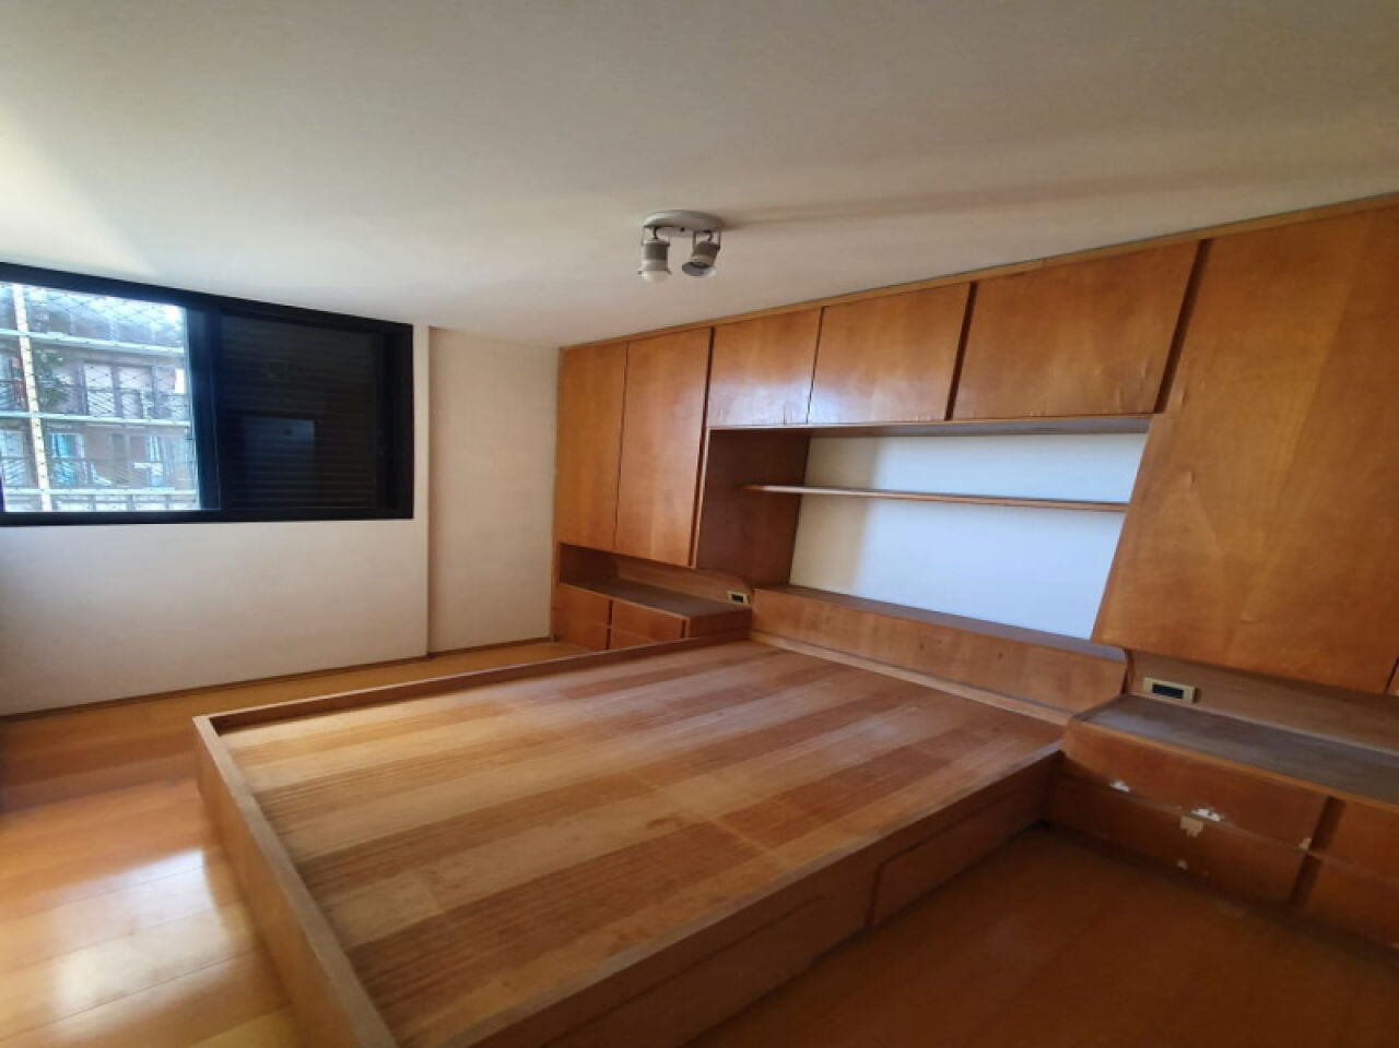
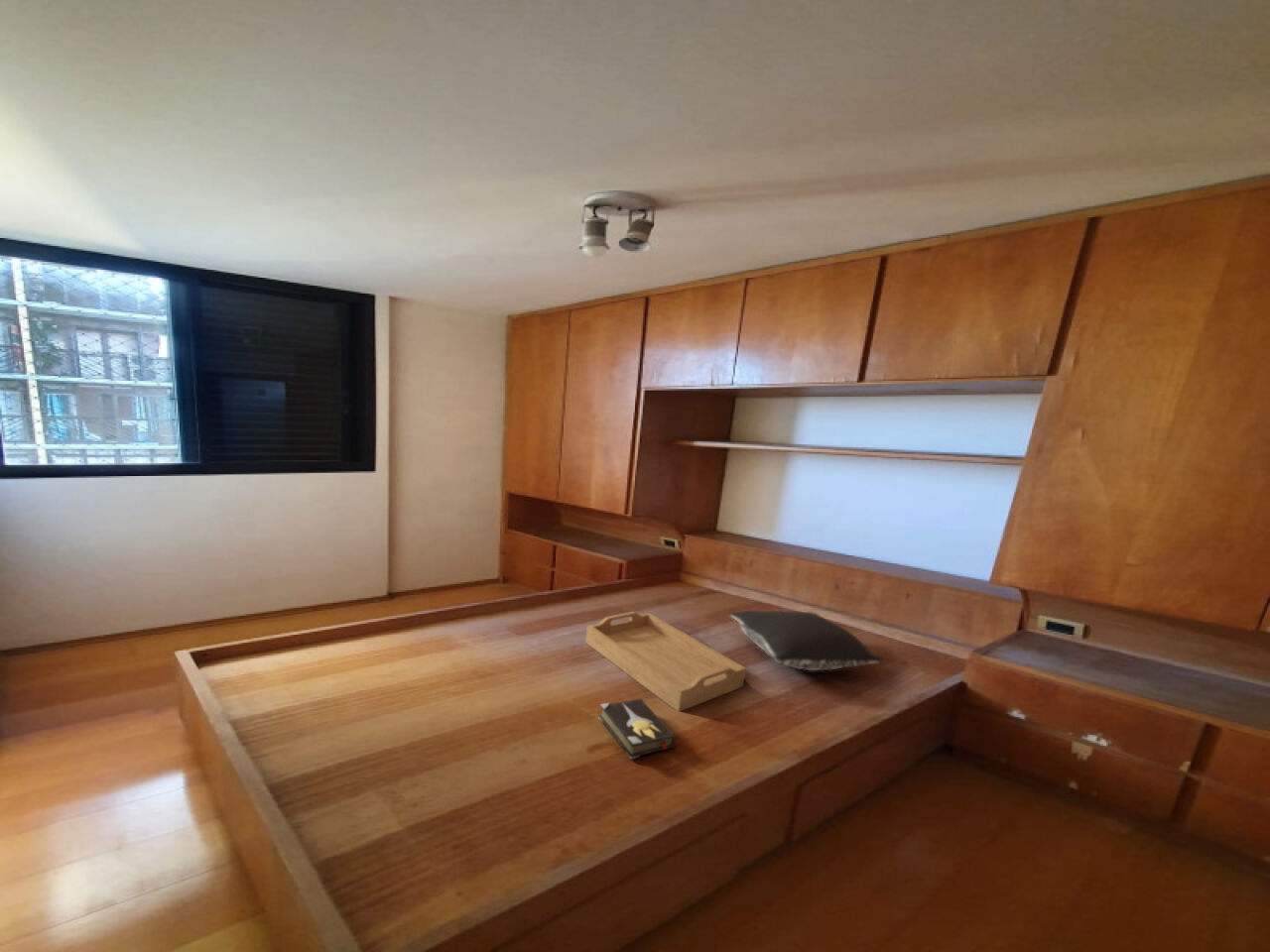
+ serving tray (661, 652)
+ hardback book (636, 724)
+ pillow (799, 636)
